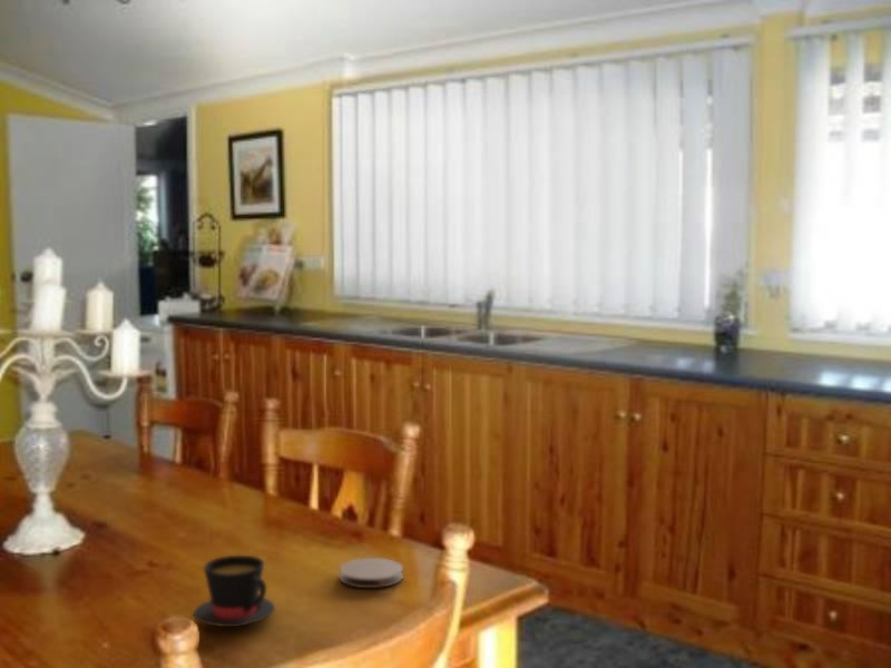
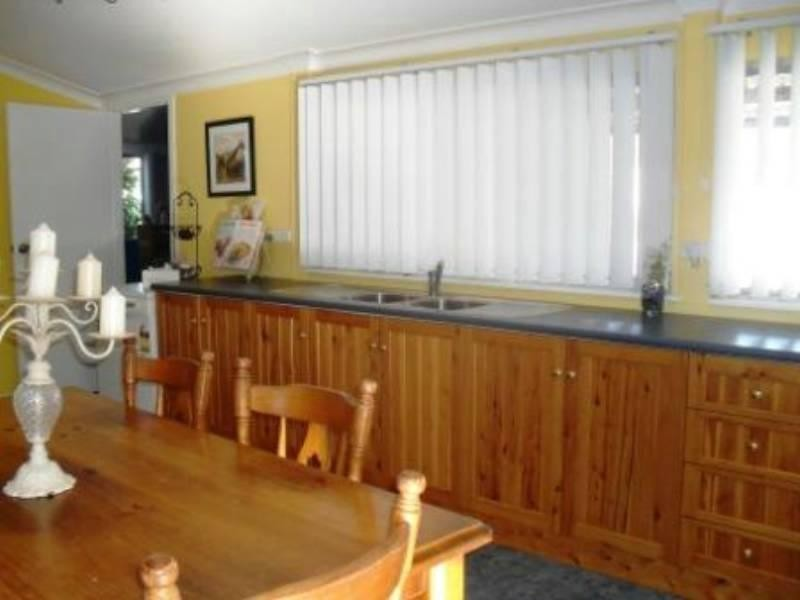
- coaster (371, 572)
- teacup (236, 592)
